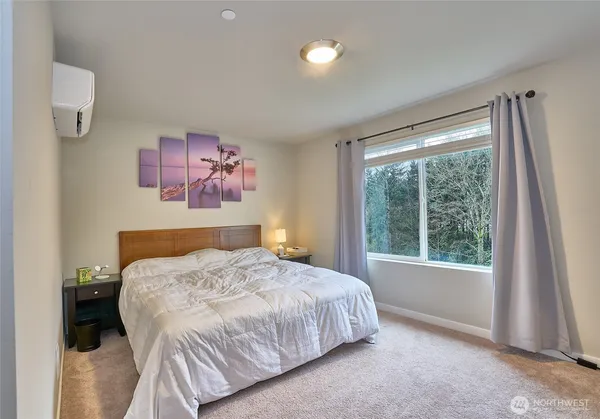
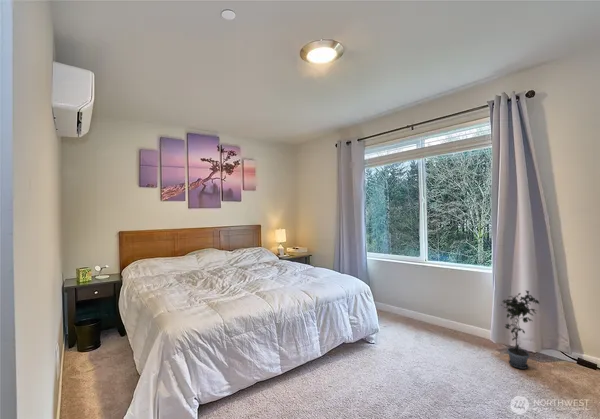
+ potted plant (518, 328)
